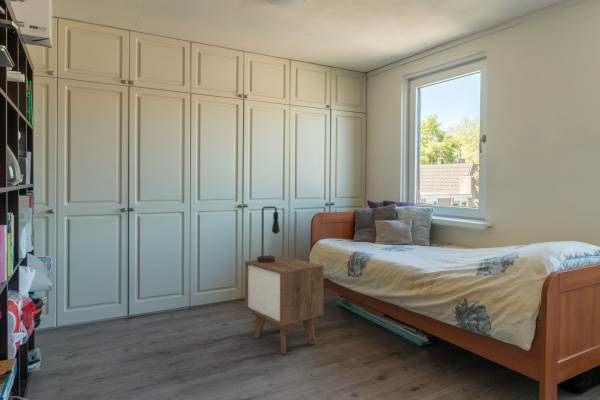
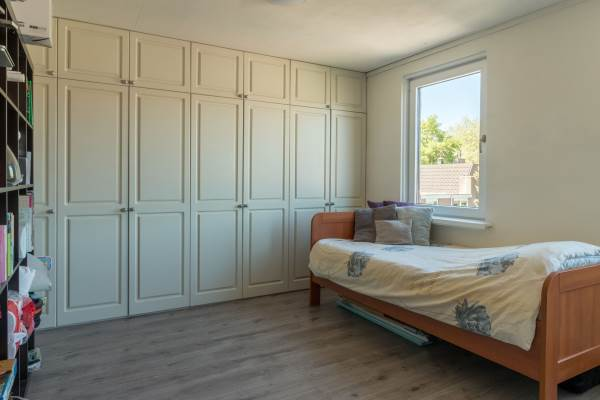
- nightstand (284, 301)
- table lamp (272, 231)
